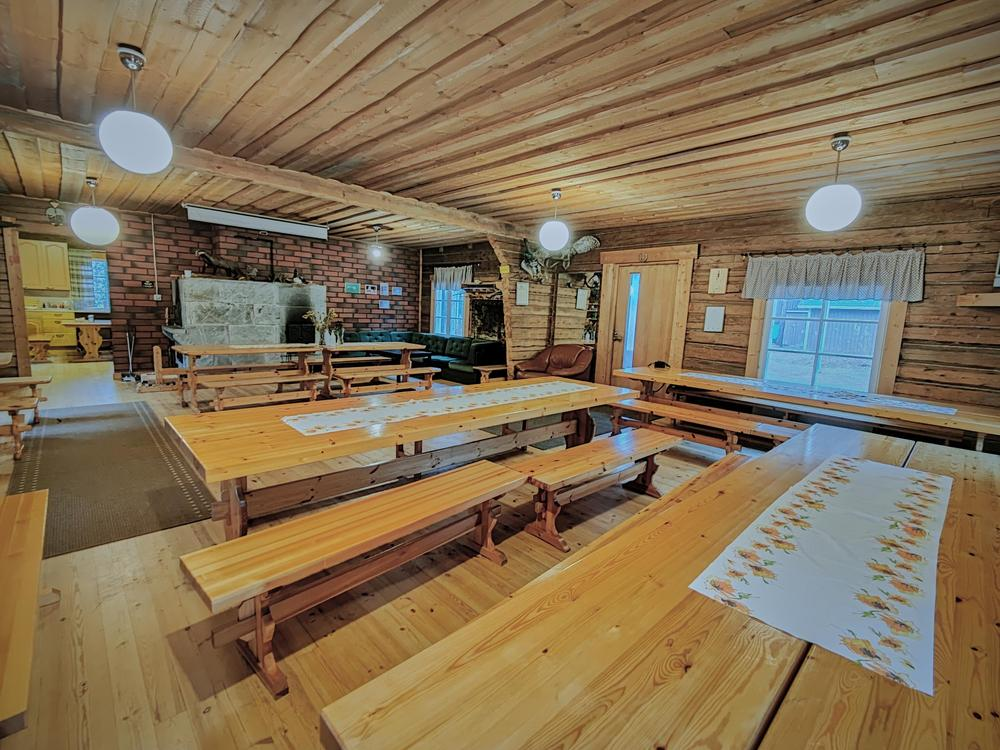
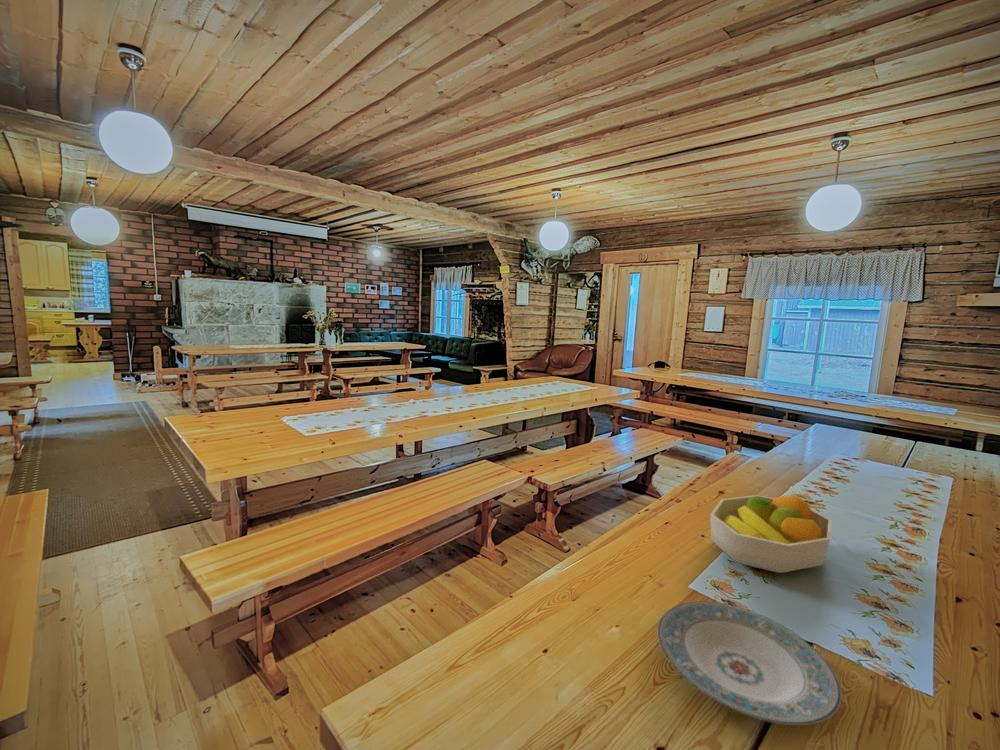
+ plate (740, 661)
+ fruit bowl (769, 526)
